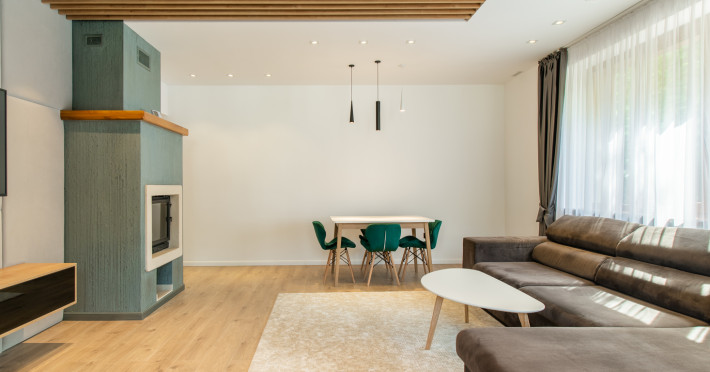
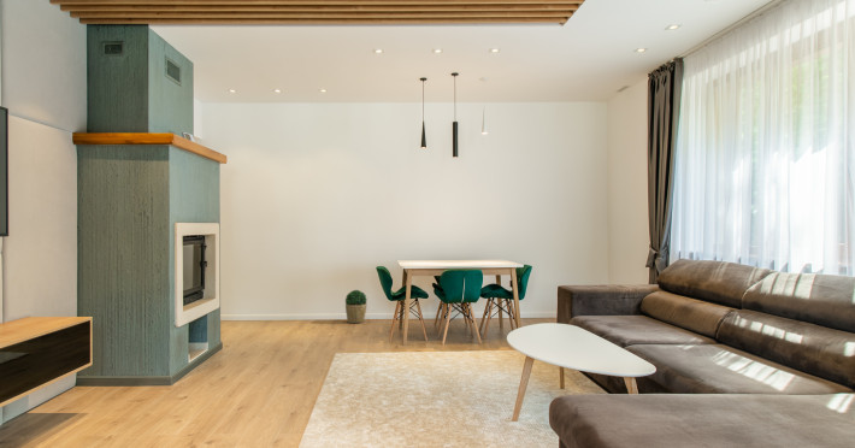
+ potted plant (355, 306)
